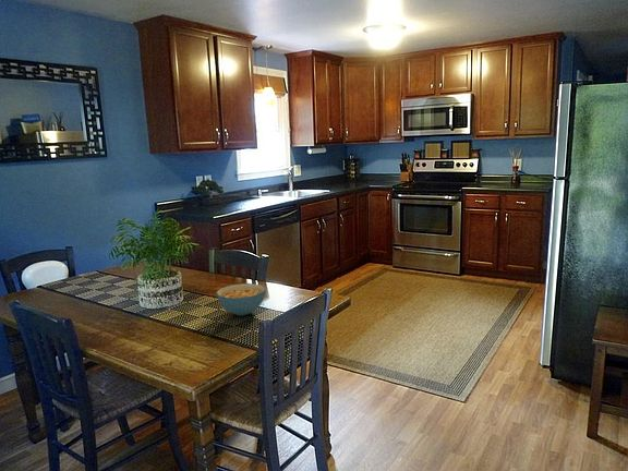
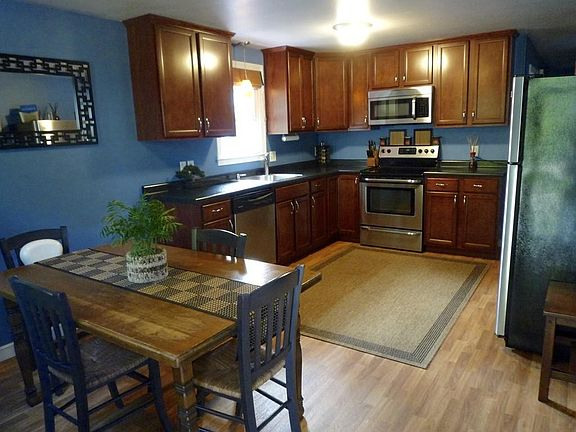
- cereal bowl (241, 301)
